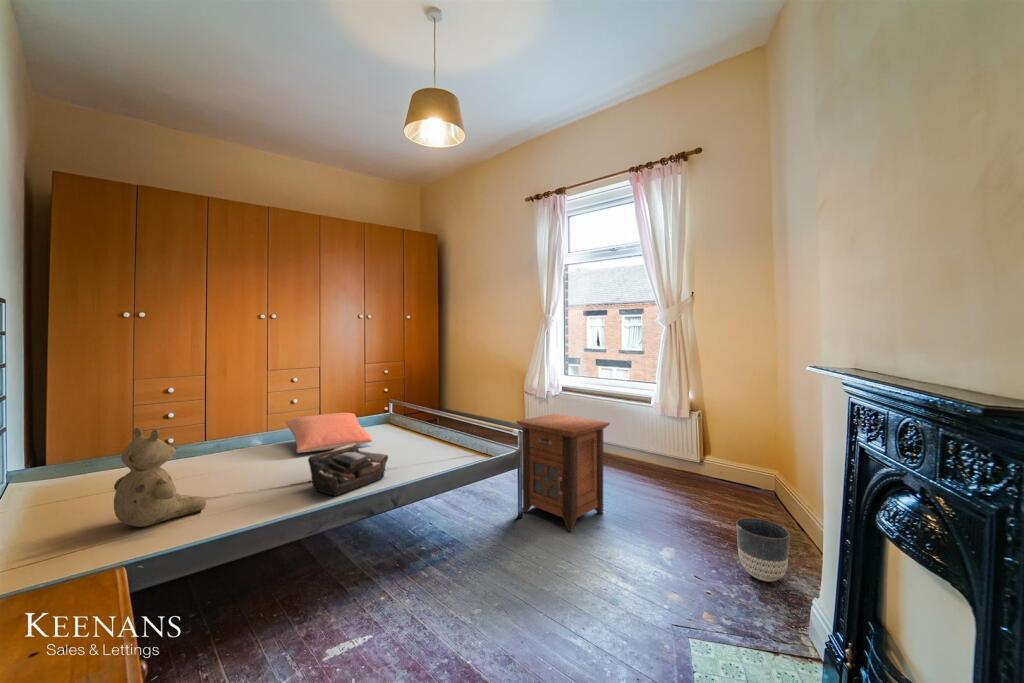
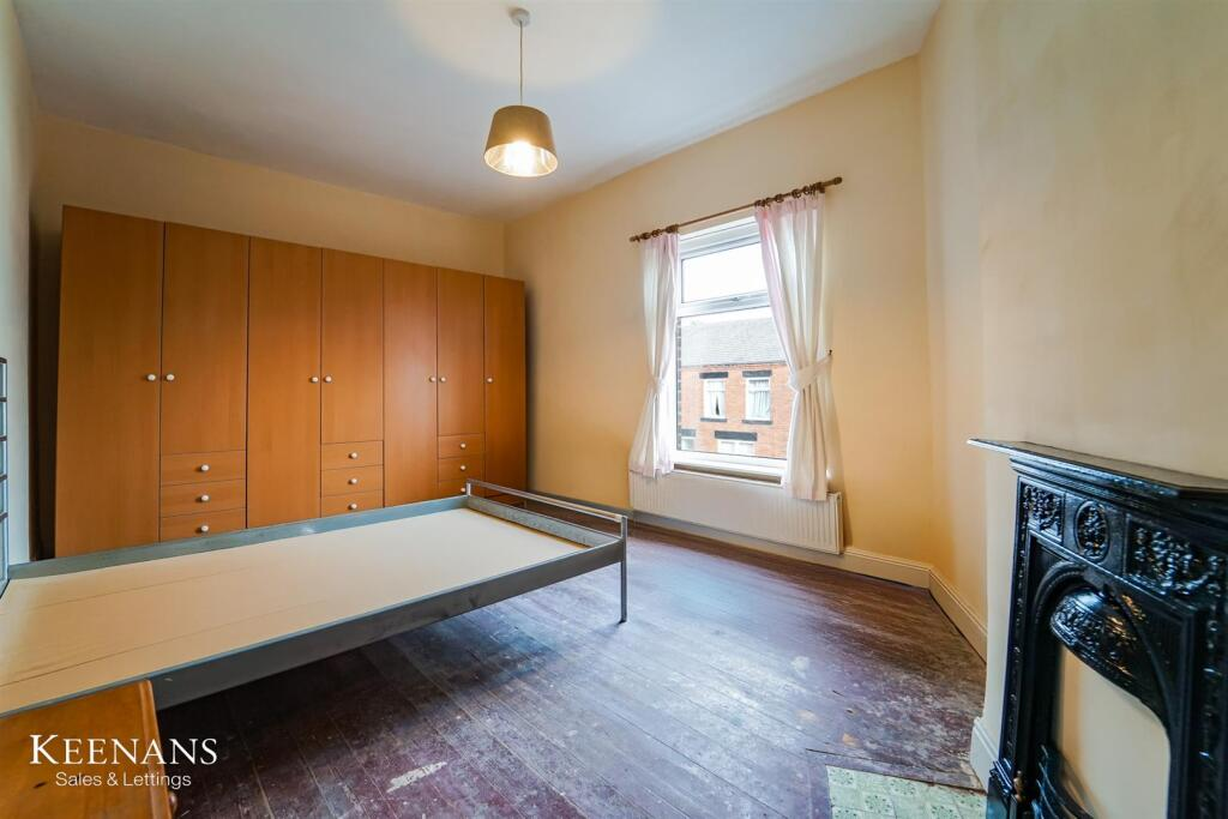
- teddy bear (160, 472)
- nightstand (562, 467)
- pillow (328, 430)
- tote bag (349, 468)
- planter (762, 552)
